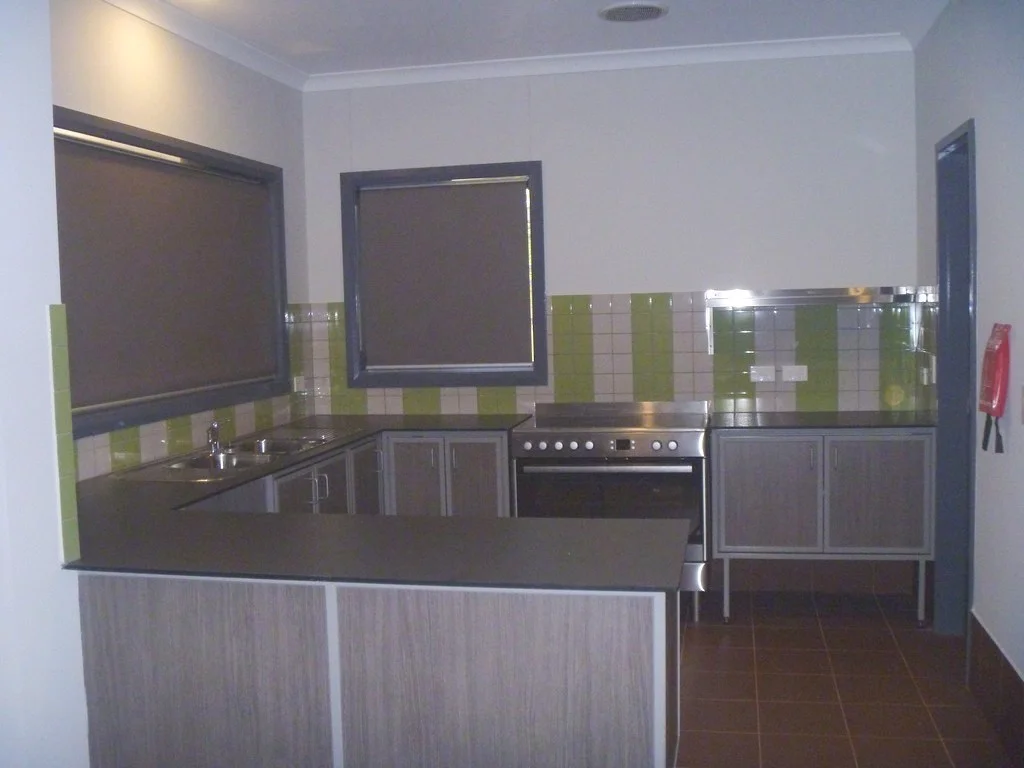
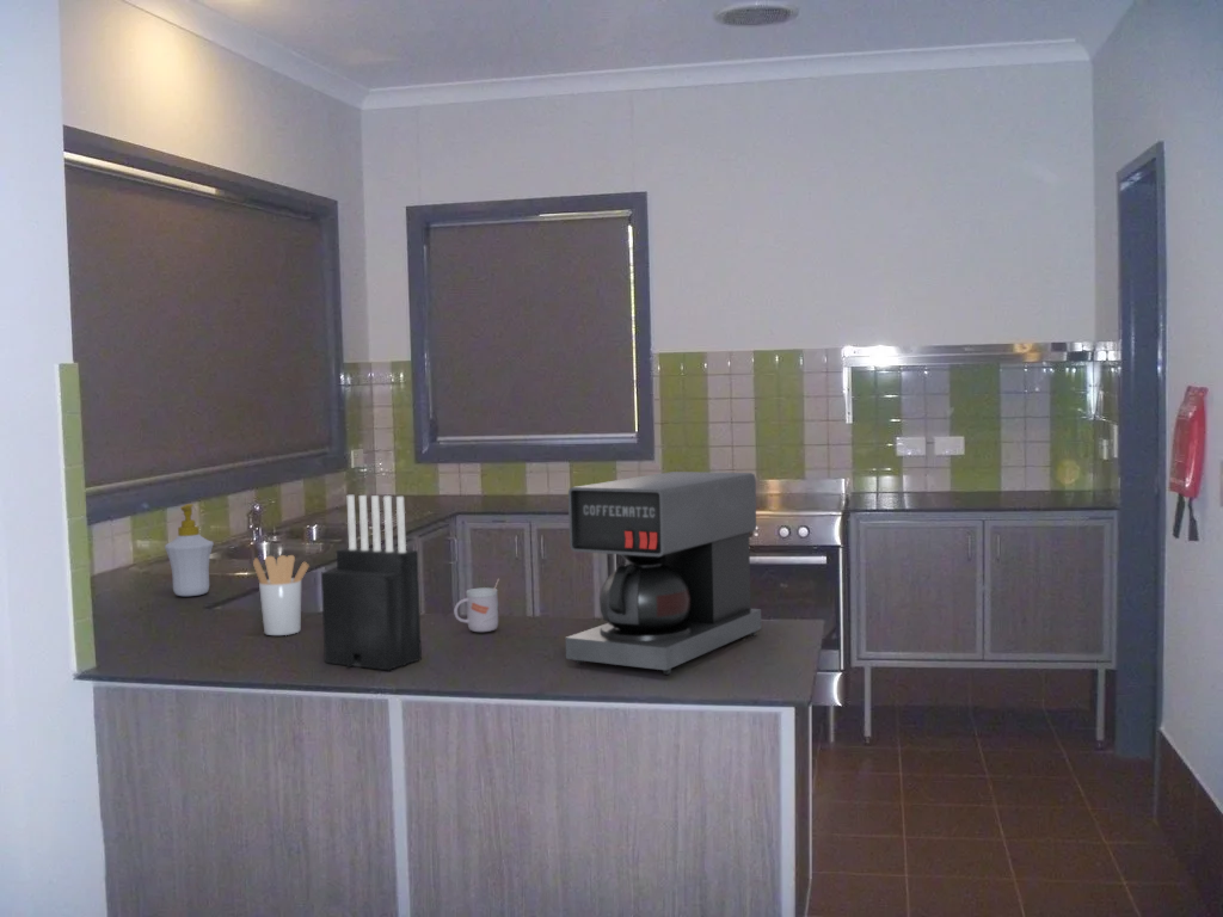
+ soap bottle (189, 549)
+ utensil holder (281, 592)
+ mug (477, 605)
+ knife block (365, 580)
+ coffee maker (666, 565)
